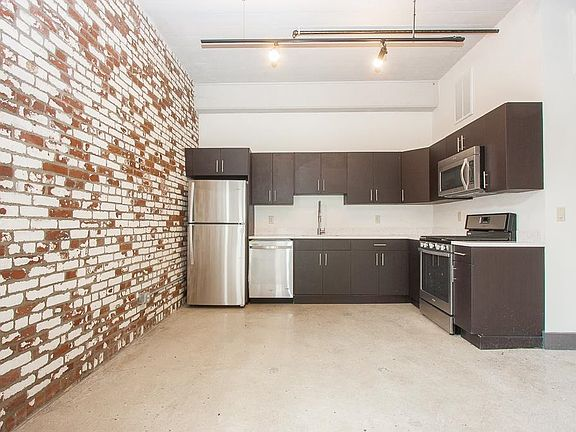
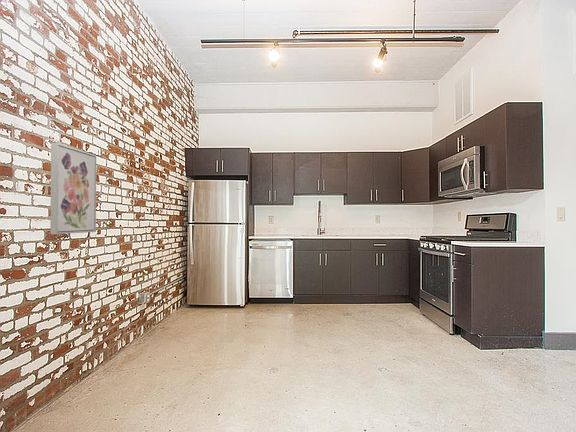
+ wall art (75, 191)
